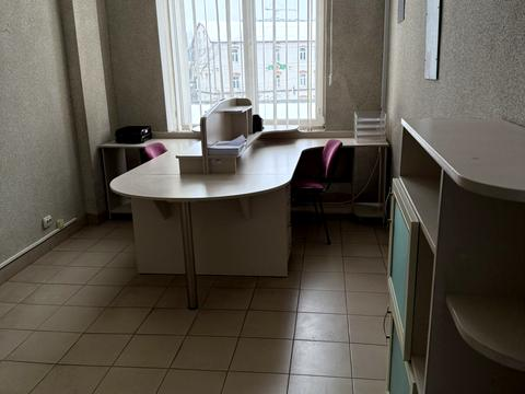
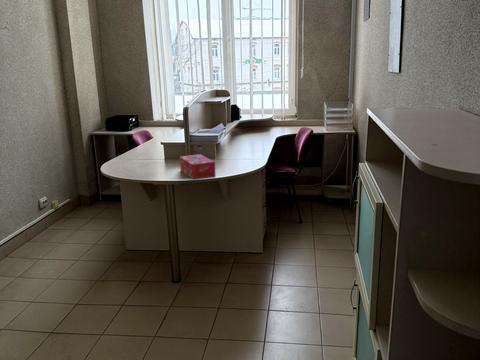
+ tissue box (197, 166)
